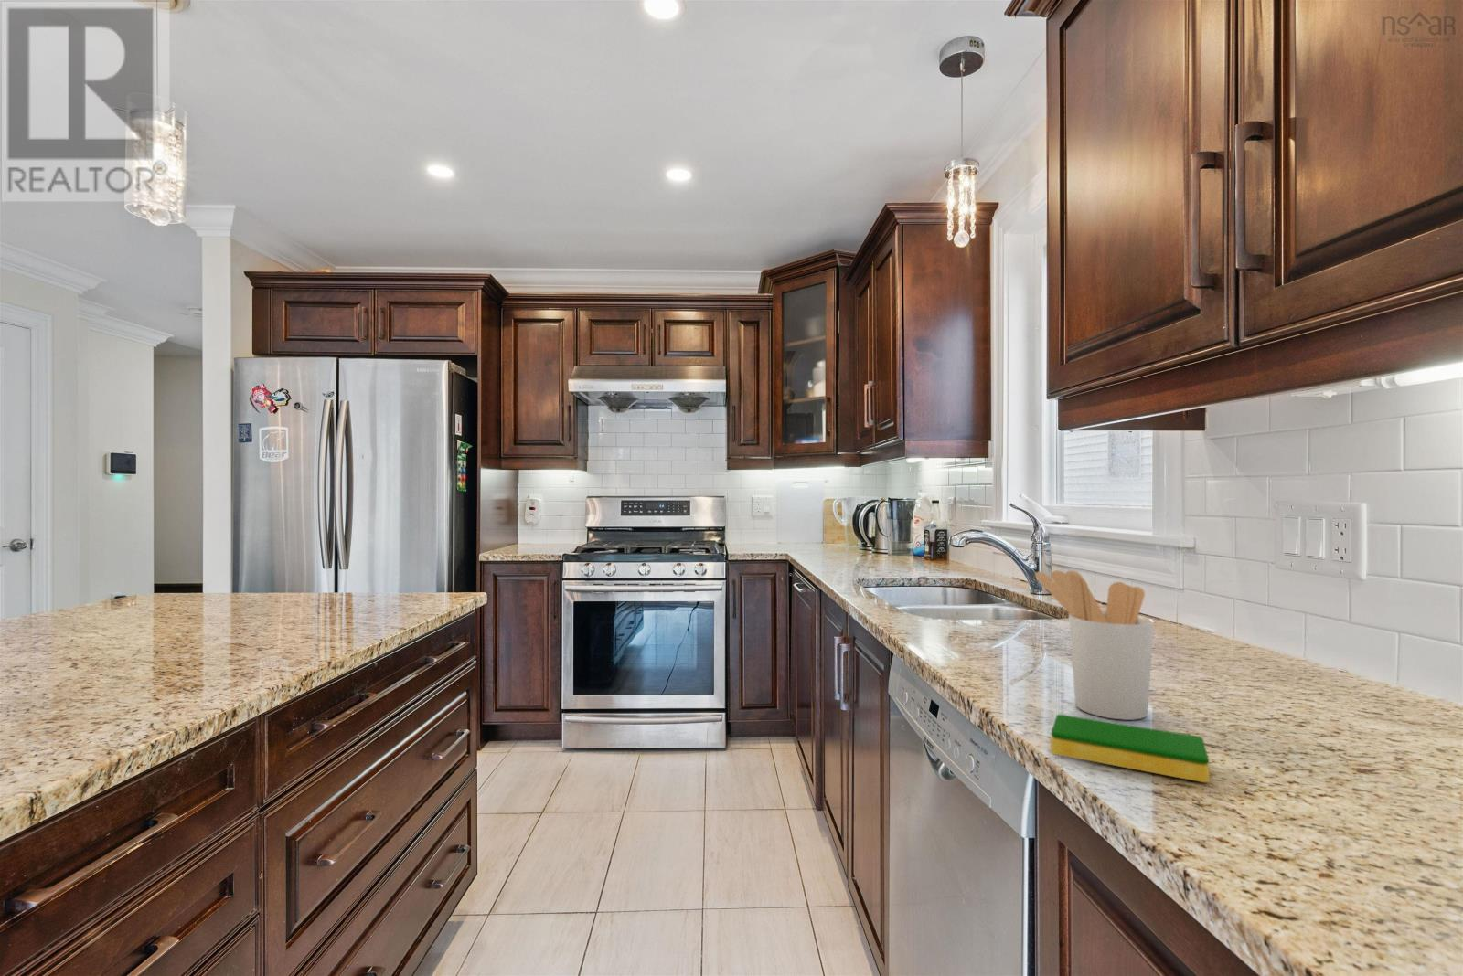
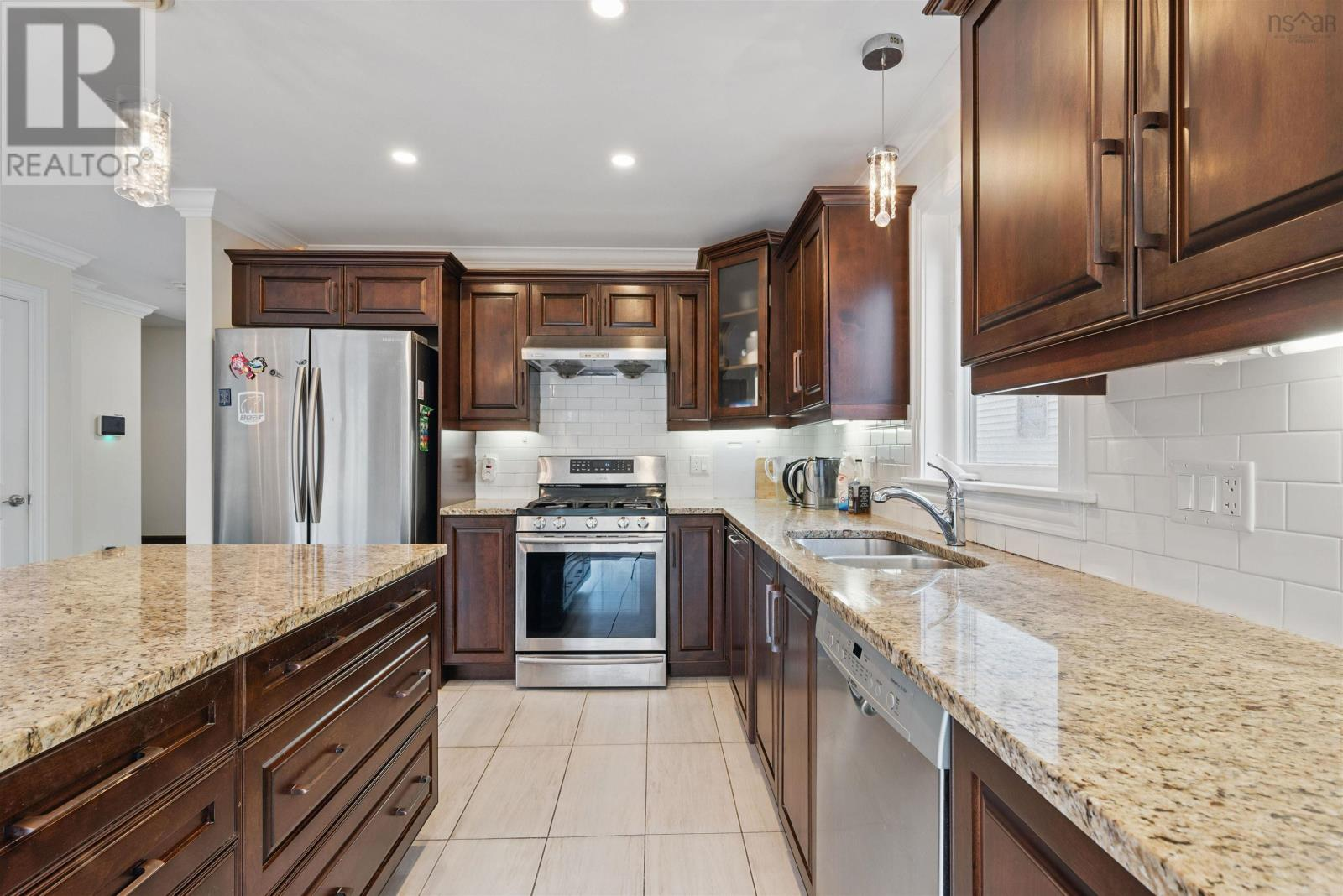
- utensil holder (1093, 636)
- dish sponge (1125, 745)
